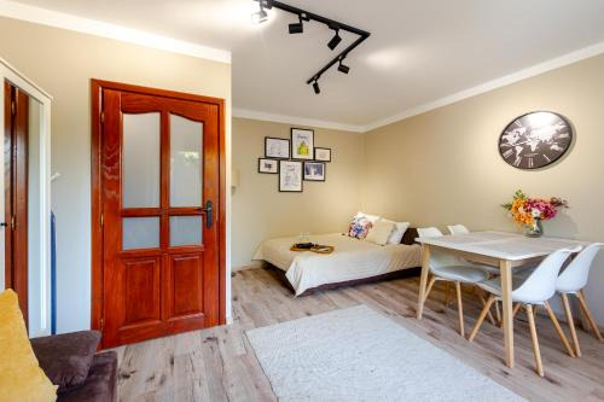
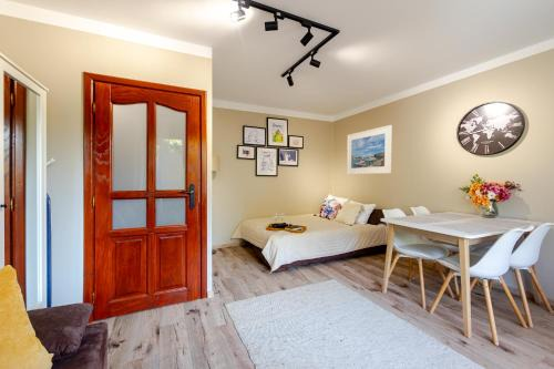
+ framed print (367, 152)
